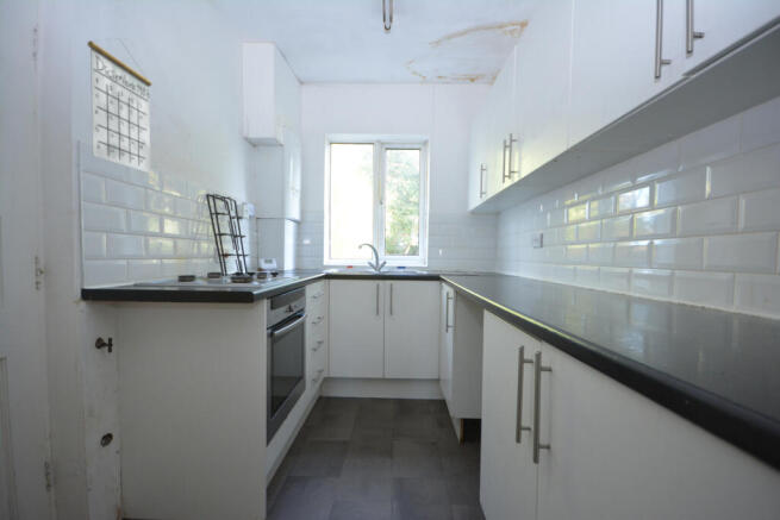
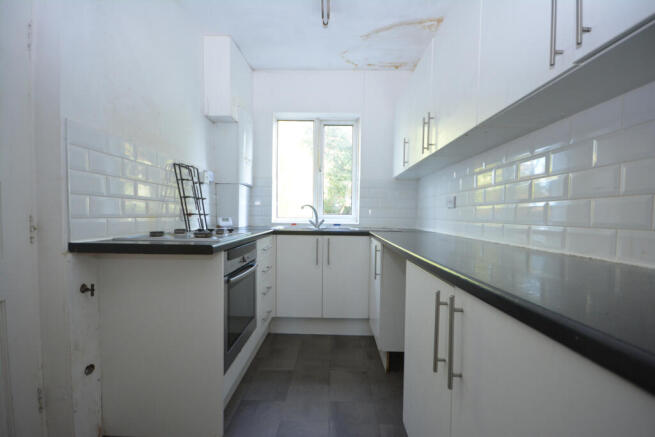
- calendar (123, 102)
